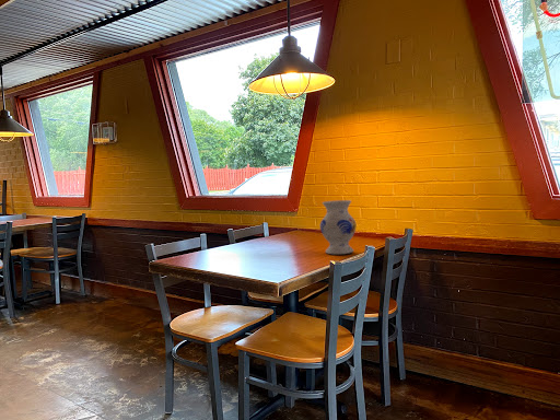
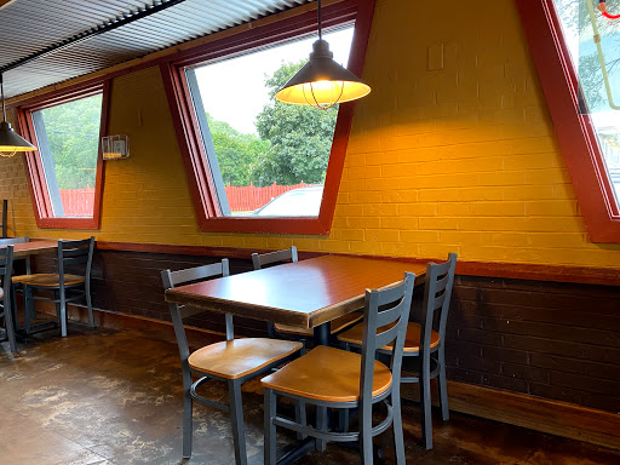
- vase (338, 226)
